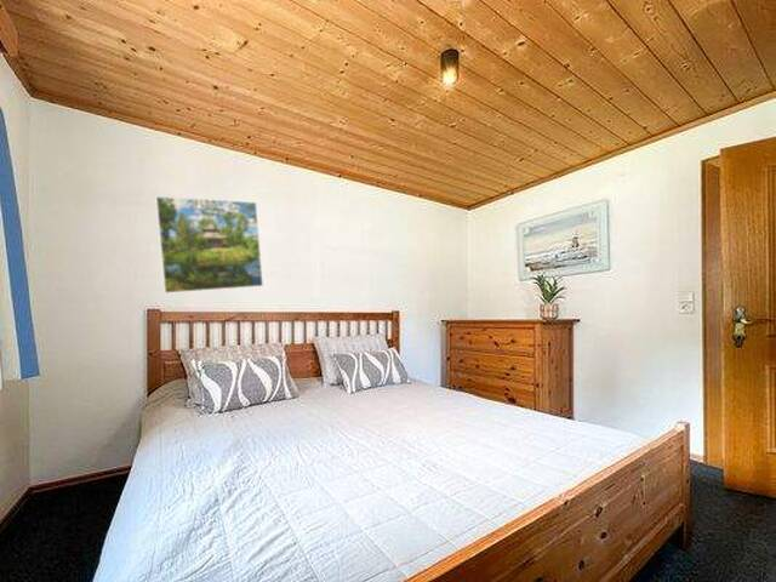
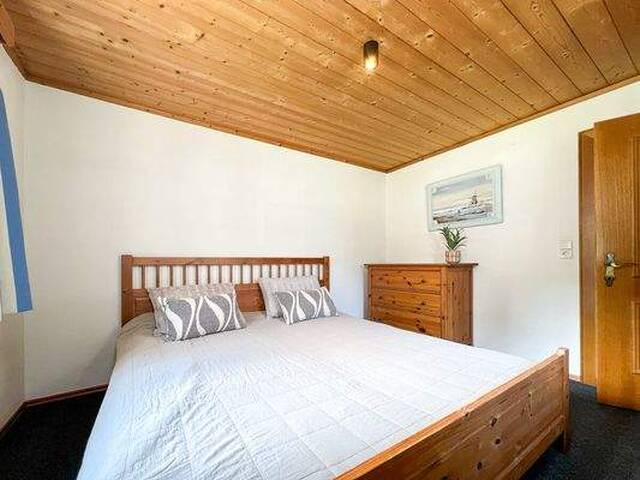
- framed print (212, 245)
